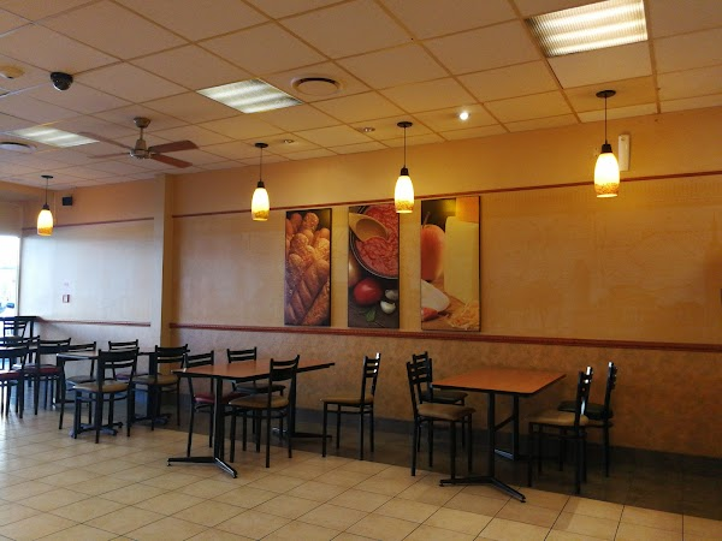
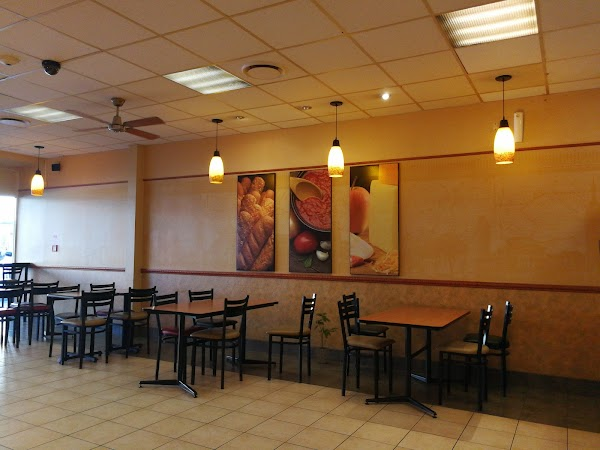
+ house plant (326, 337)
